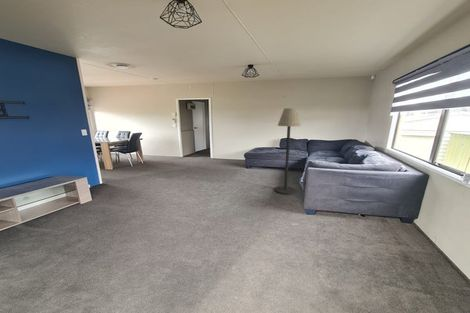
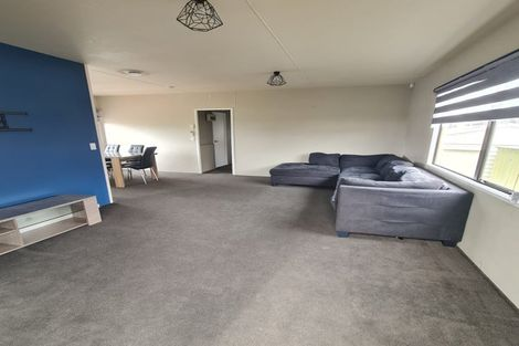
- floor lamp (287, 151)
